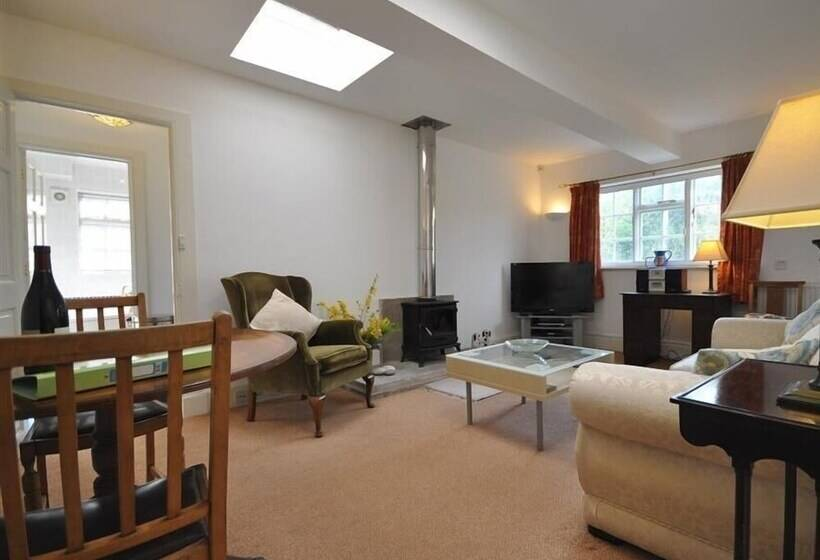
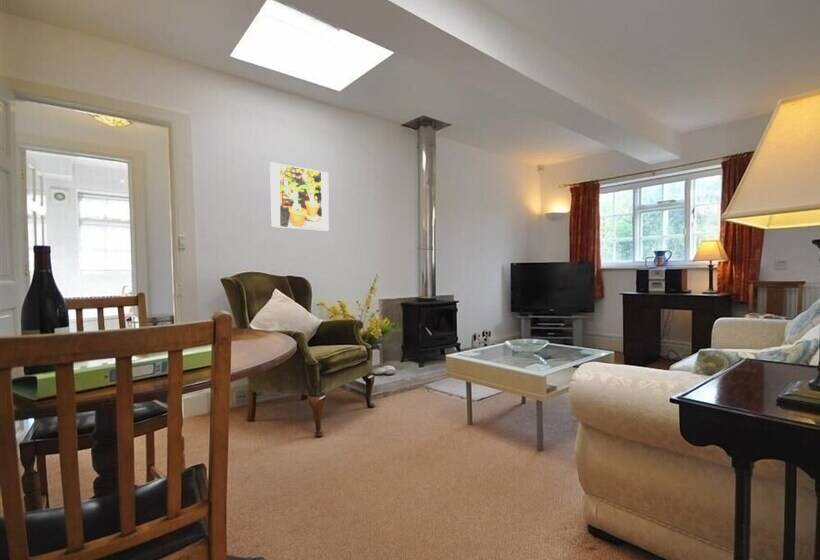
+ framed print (300, 198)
